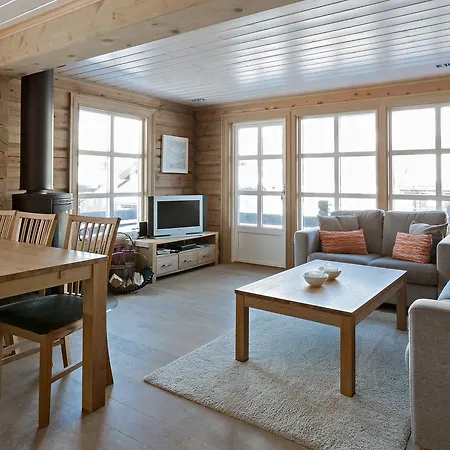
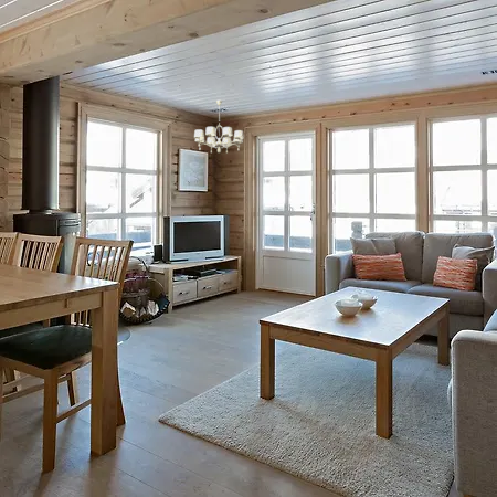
+ chandelier (218, 126)
